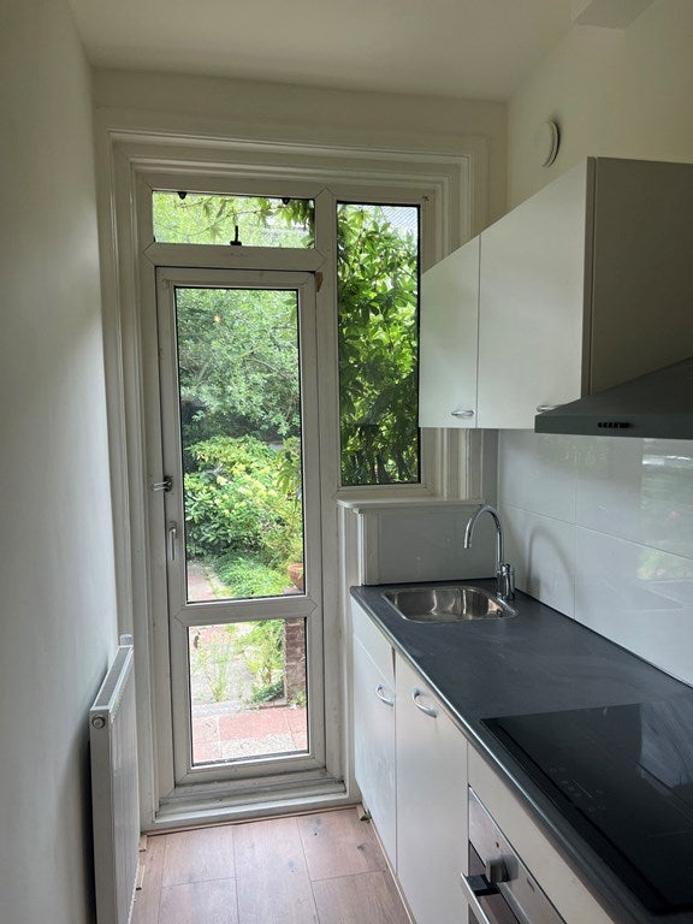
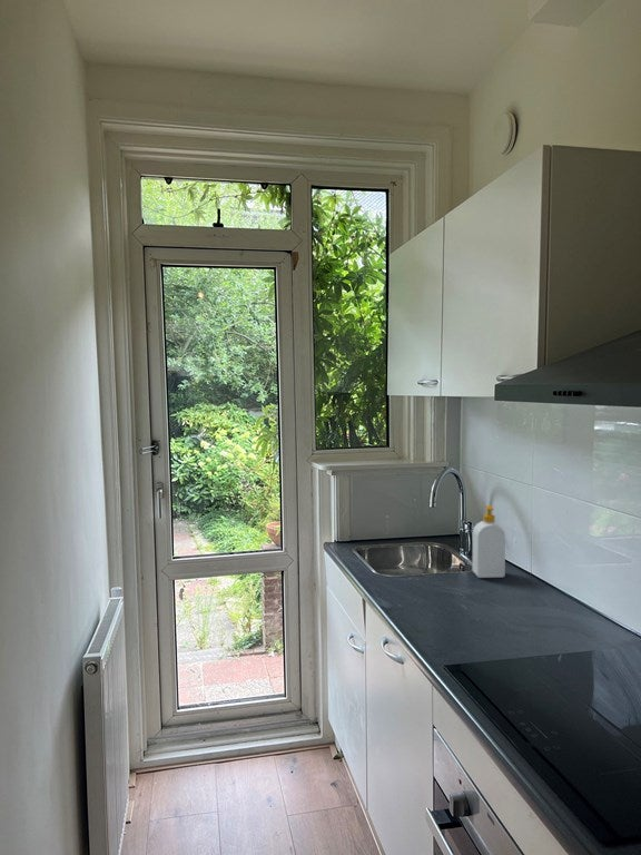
+ soap bottle (487, 540)
